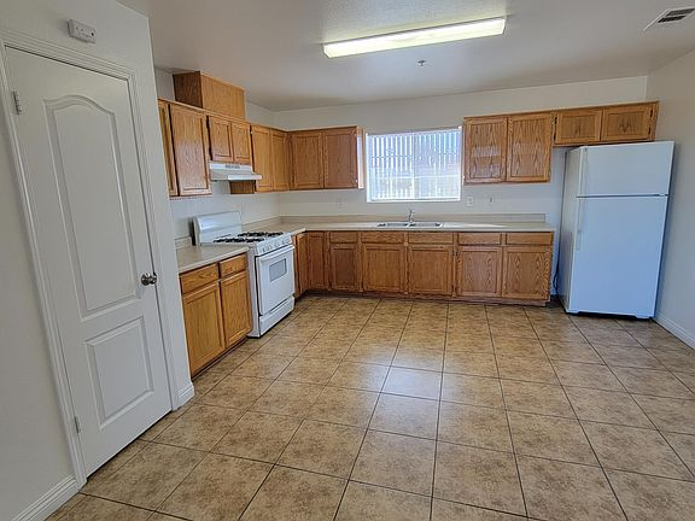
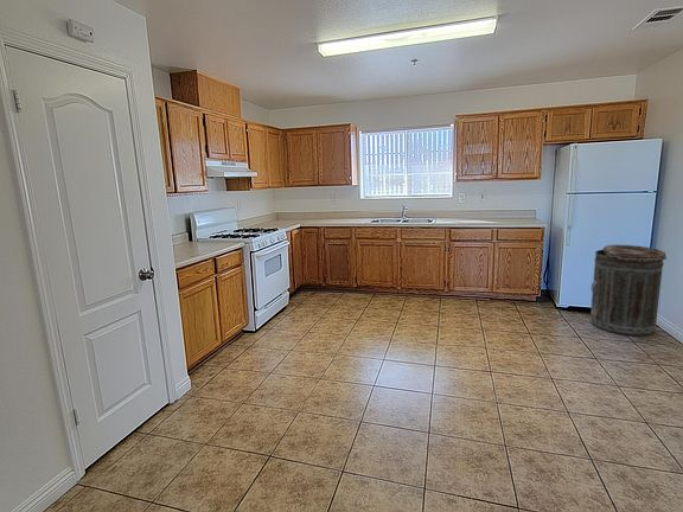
+ trash can lid (625, 288)
